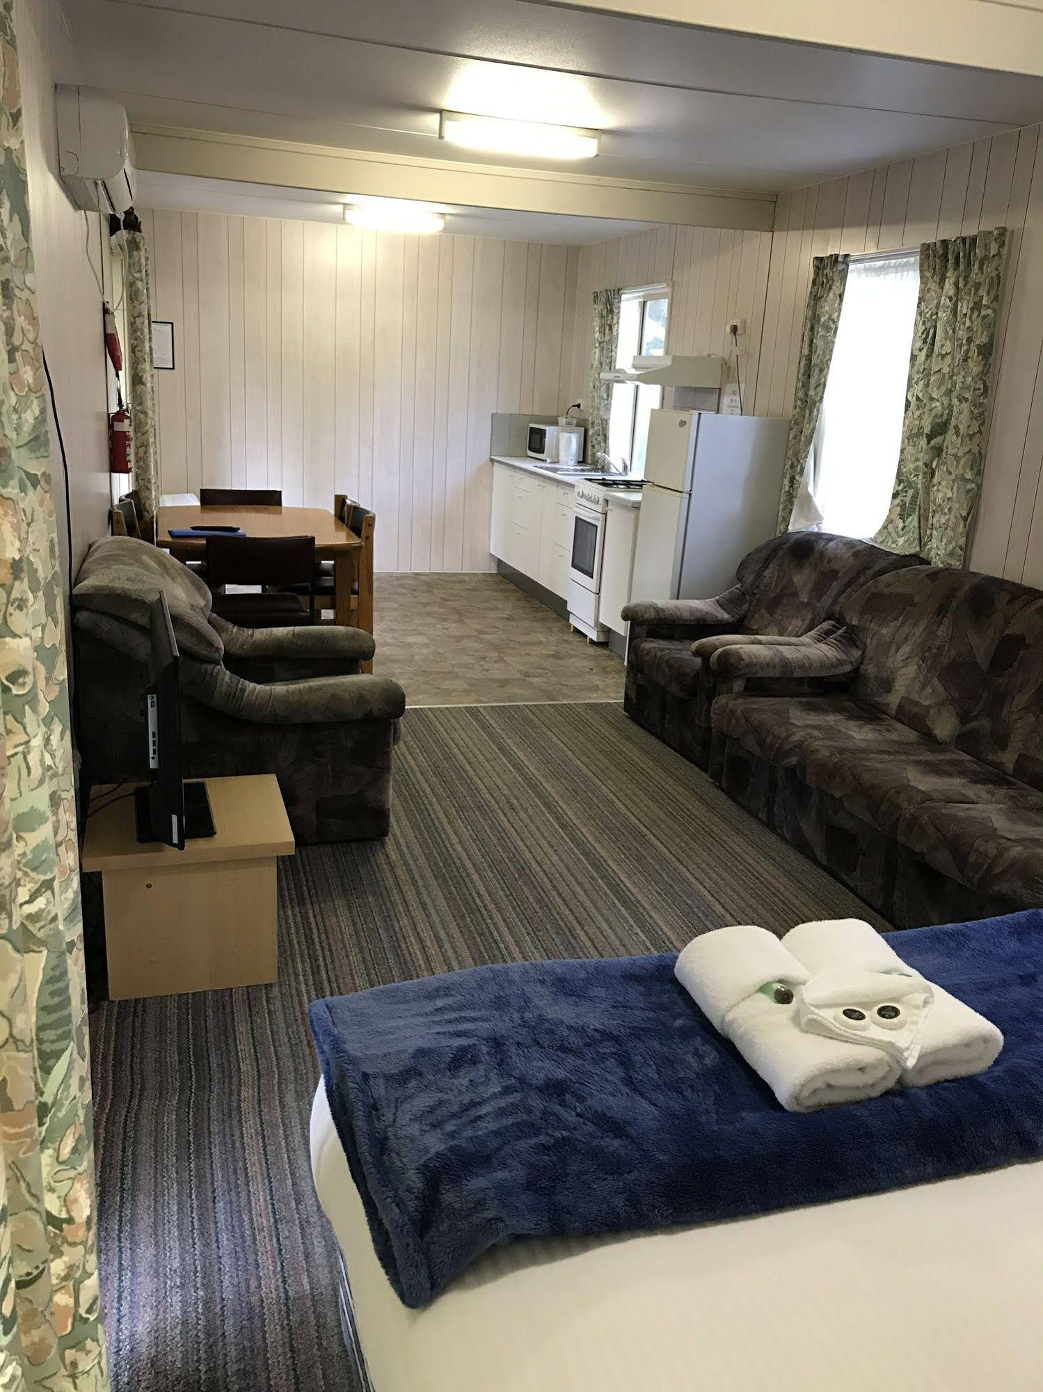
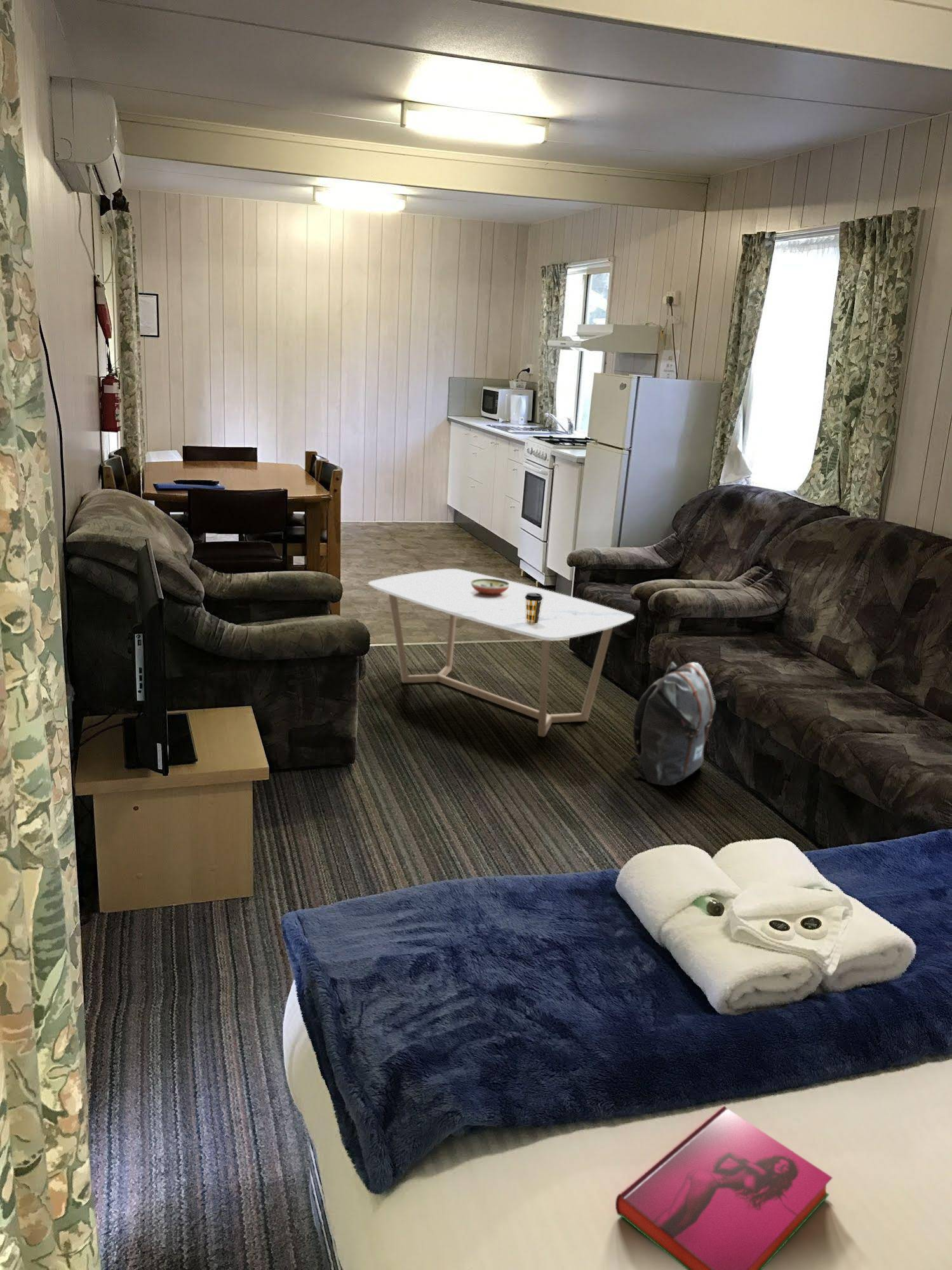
+ coffee cup (533, 607)
+ coffee table (499, 628)
+ backpack (673, 717)
+ decorative bowl (490, 587)
+ hardback book (725, 1194)
